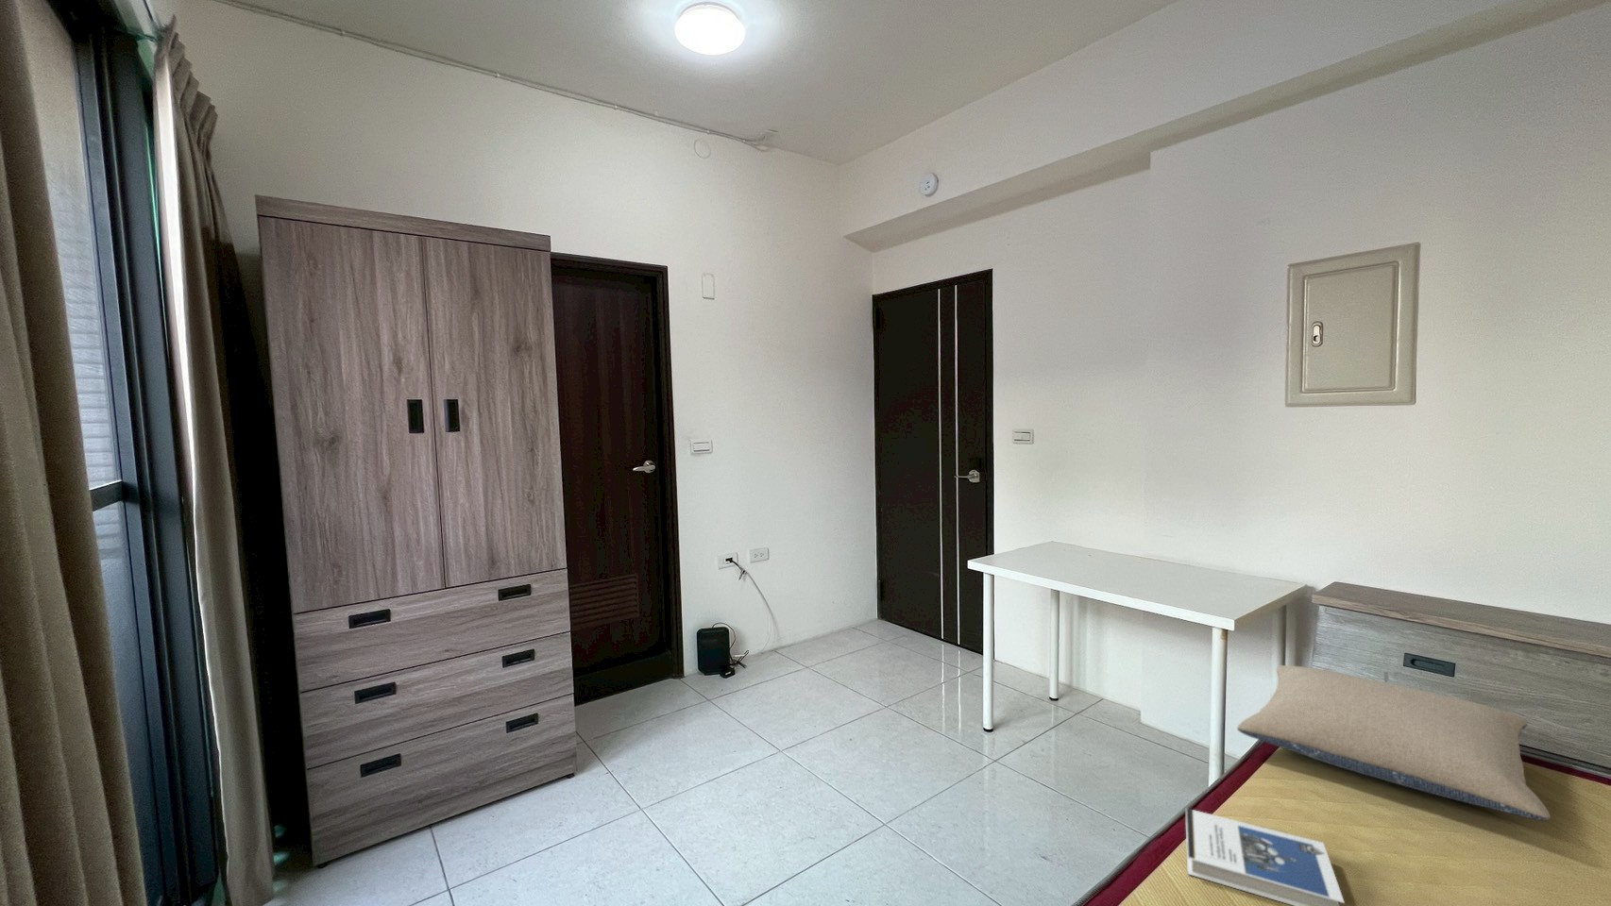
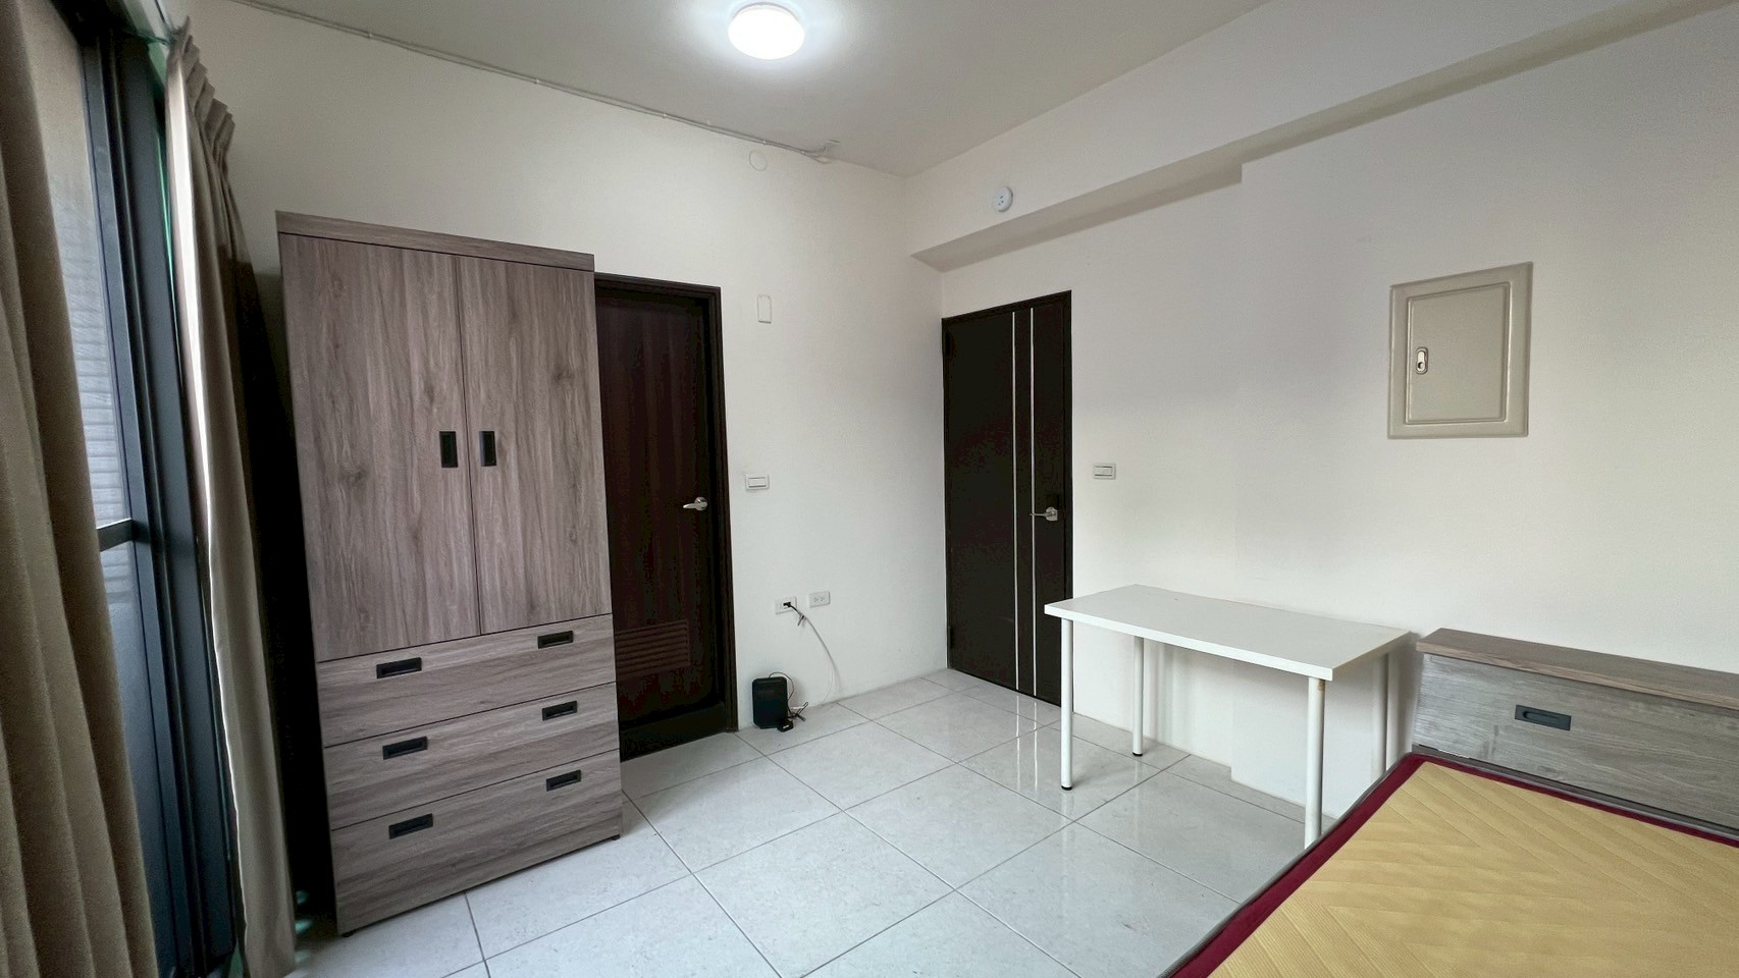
- pillow (1382, 725)
- hardback book (1256, 857)
